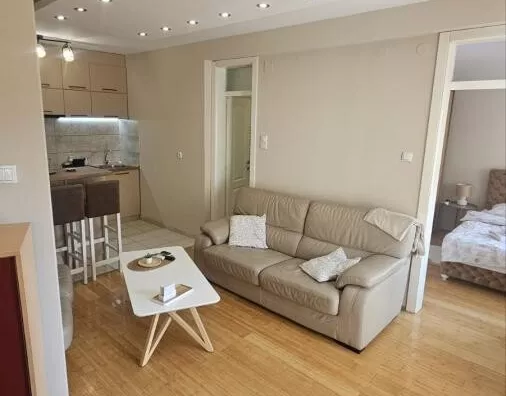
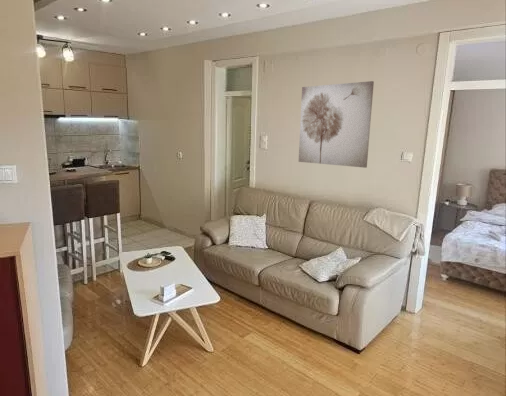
+ wall art (332, 125)
